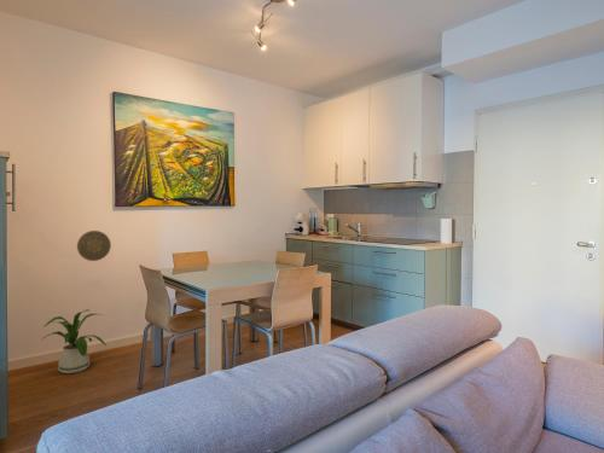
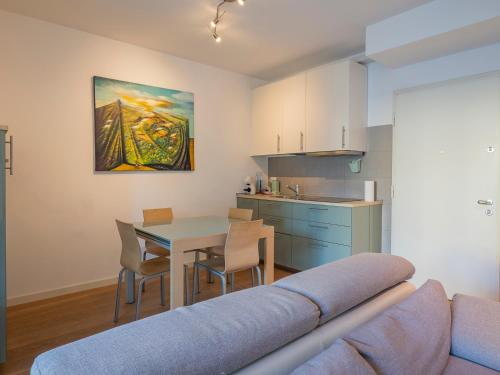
- house plant (74, 336)
- decorative plate (94, 245)
